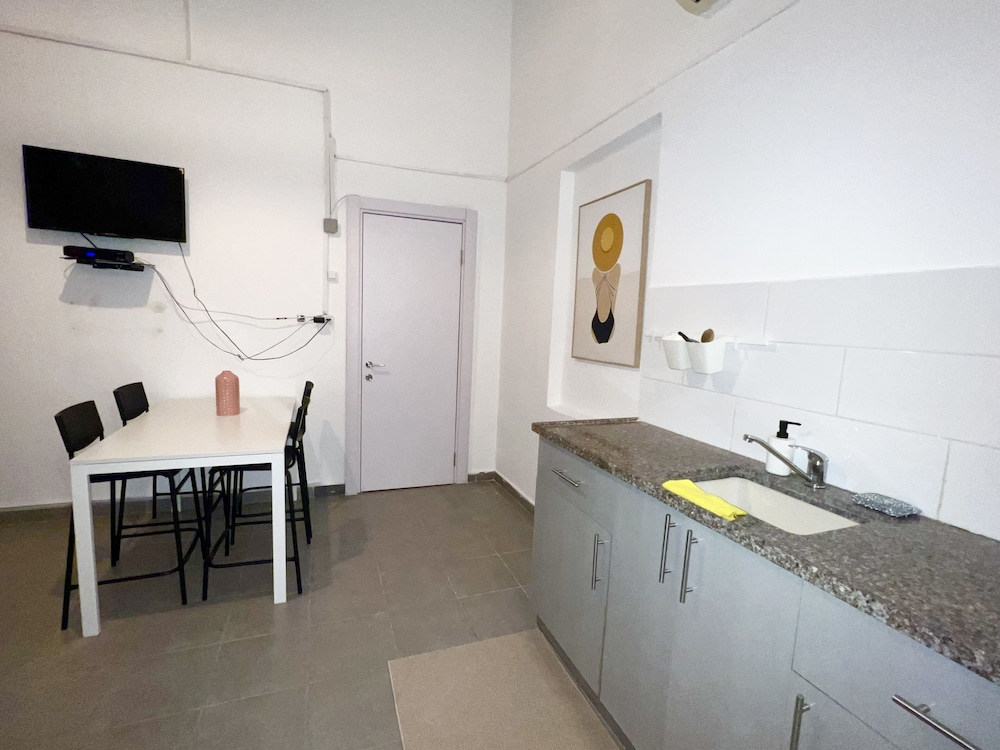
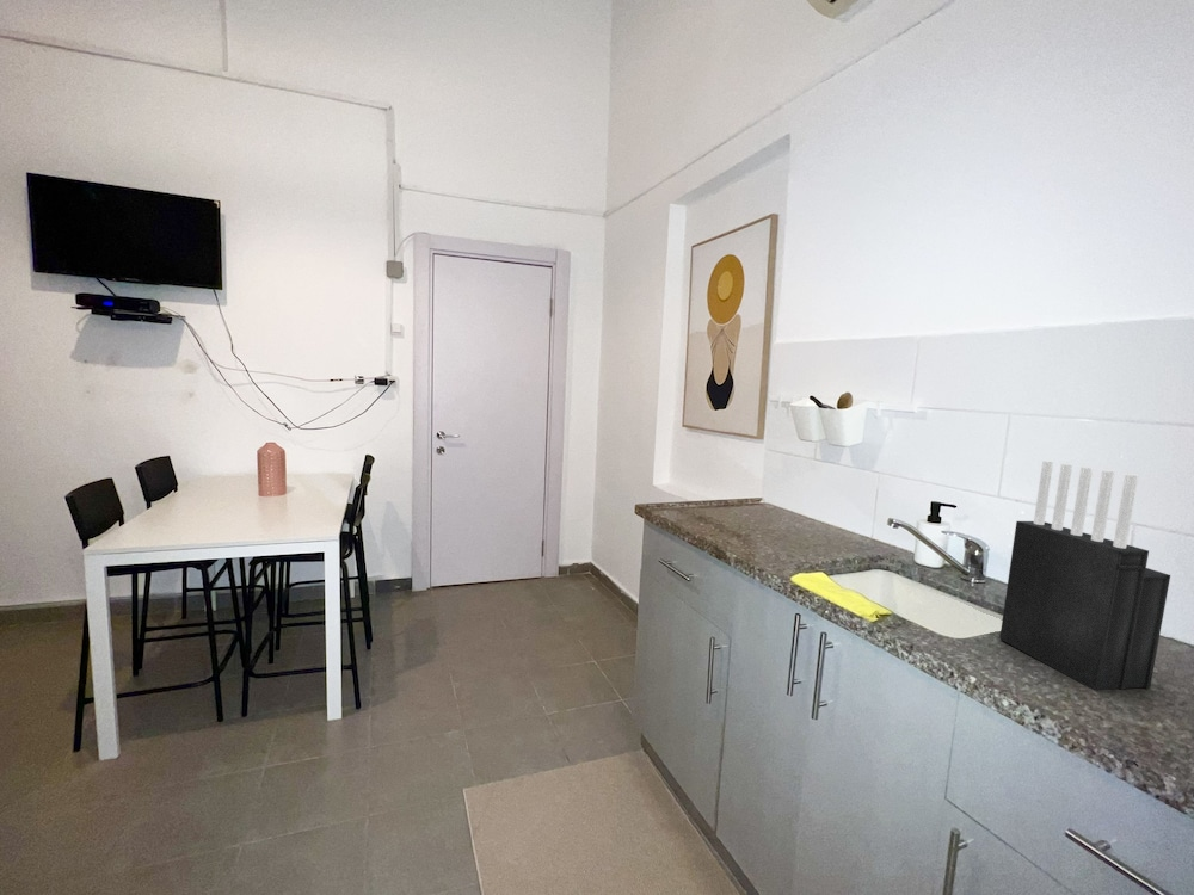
+ knife block (1089, 567)
